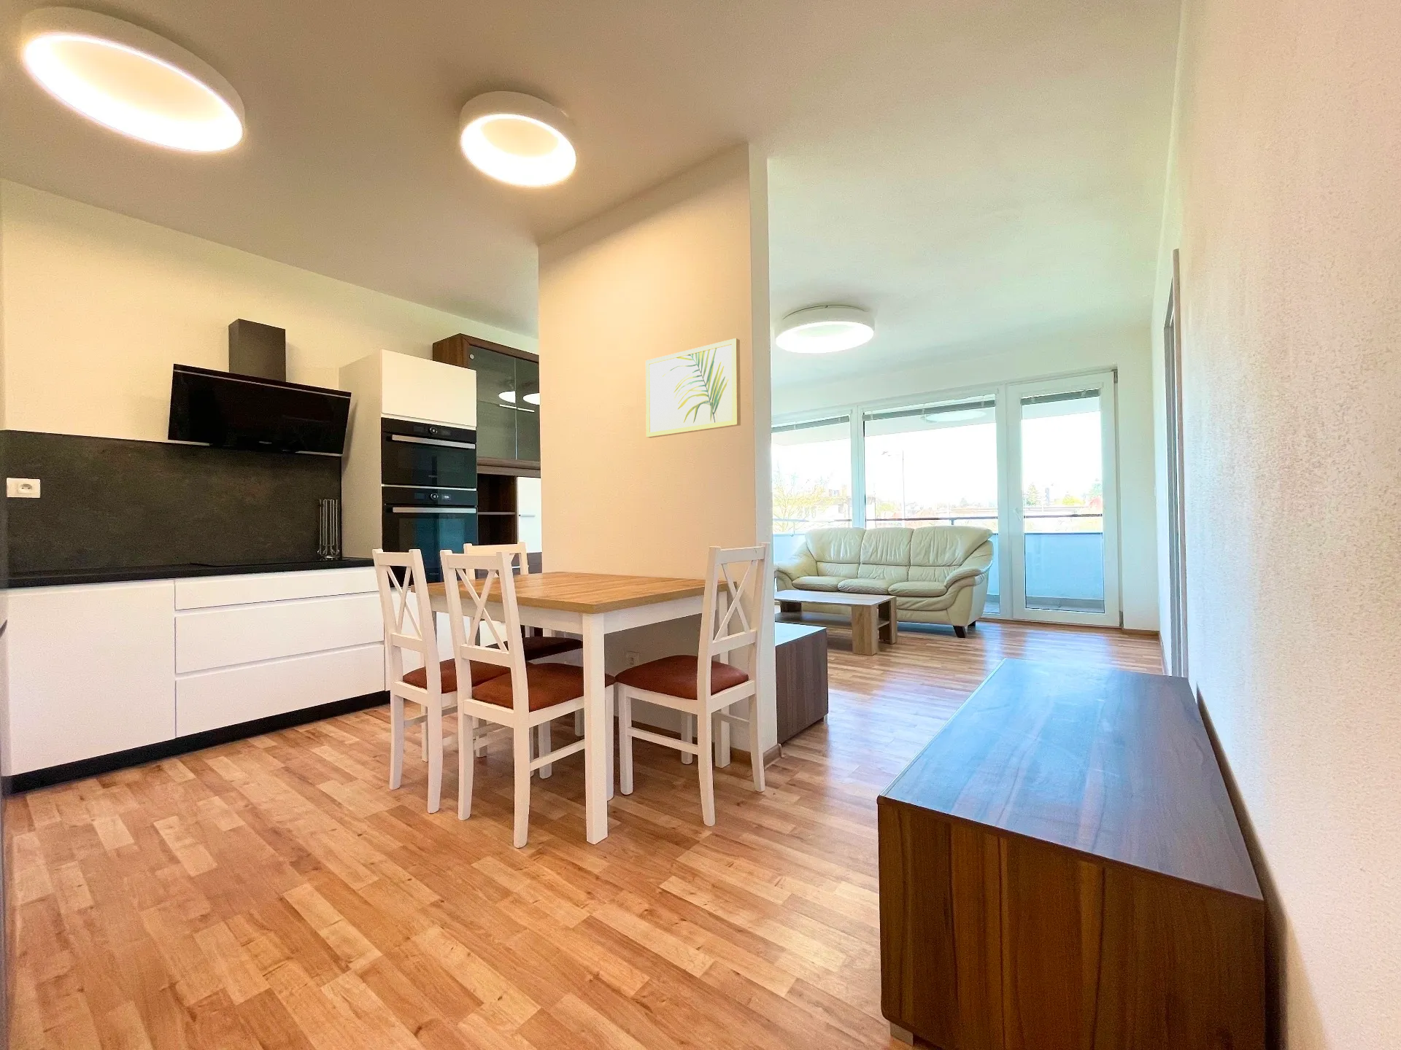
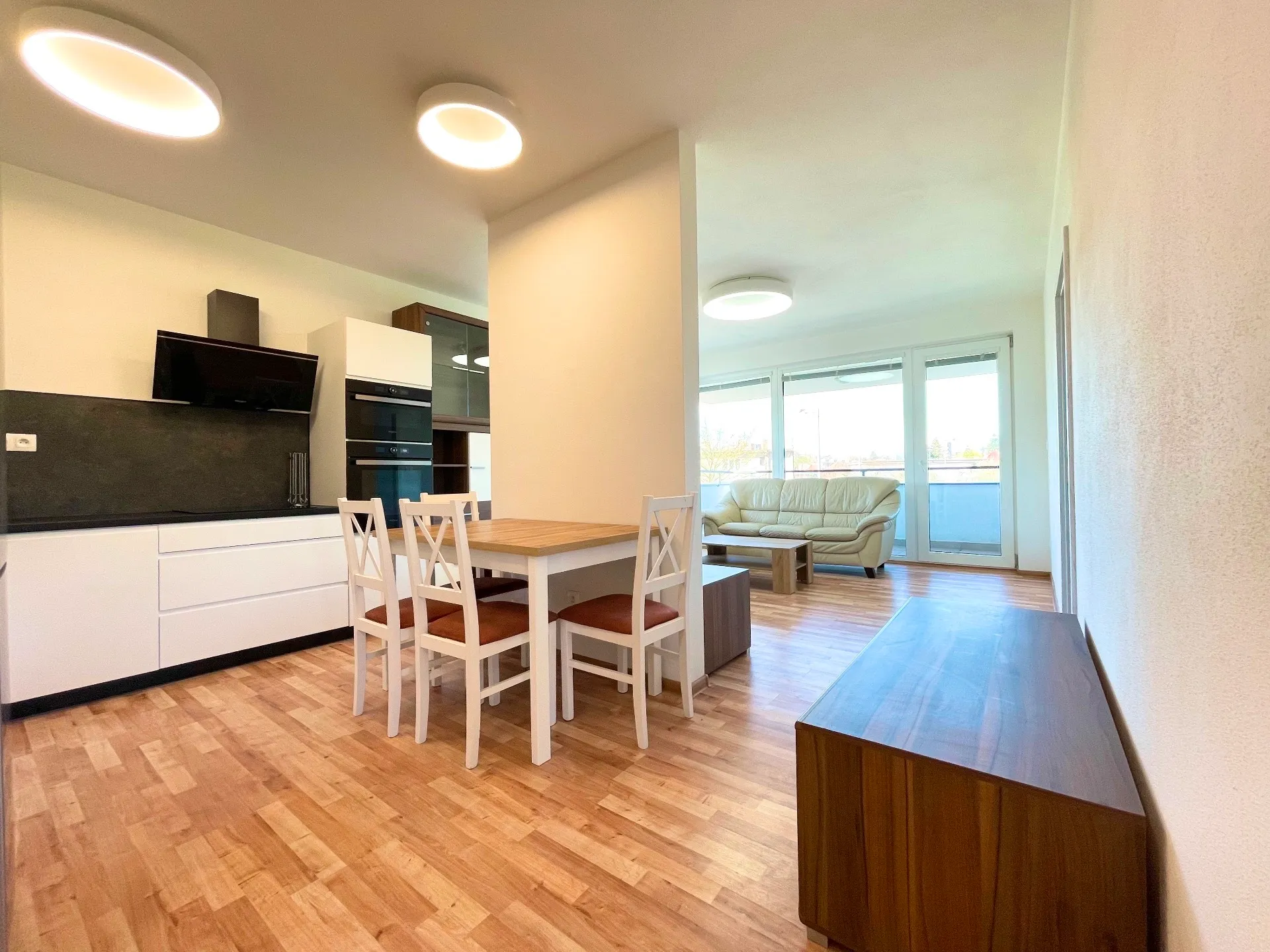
- wall art (691, 390)
